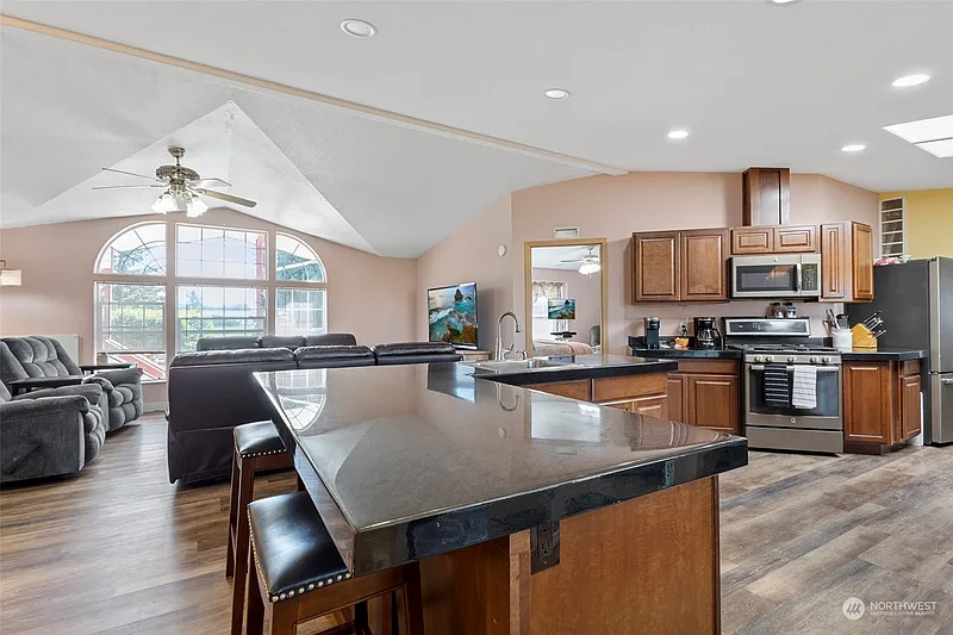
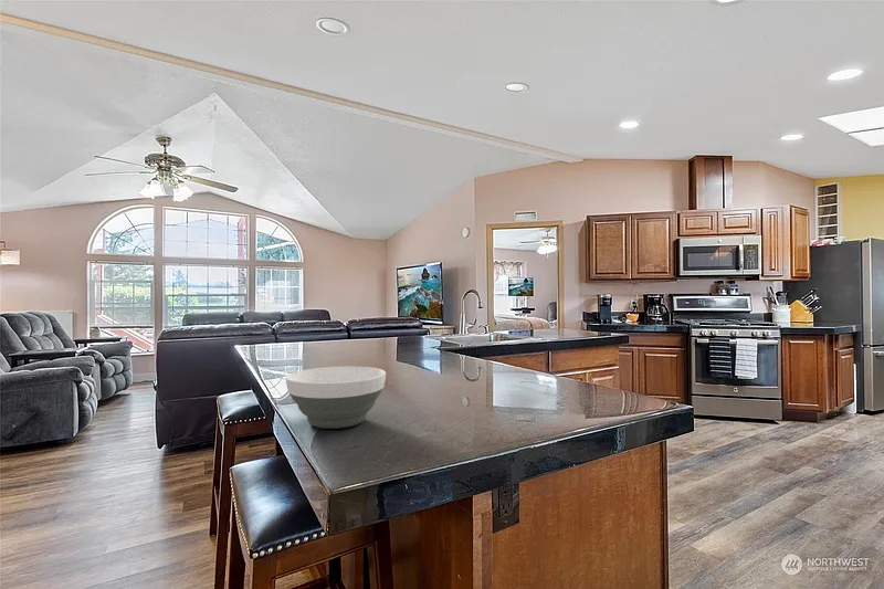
+ bowl (337, 397)
